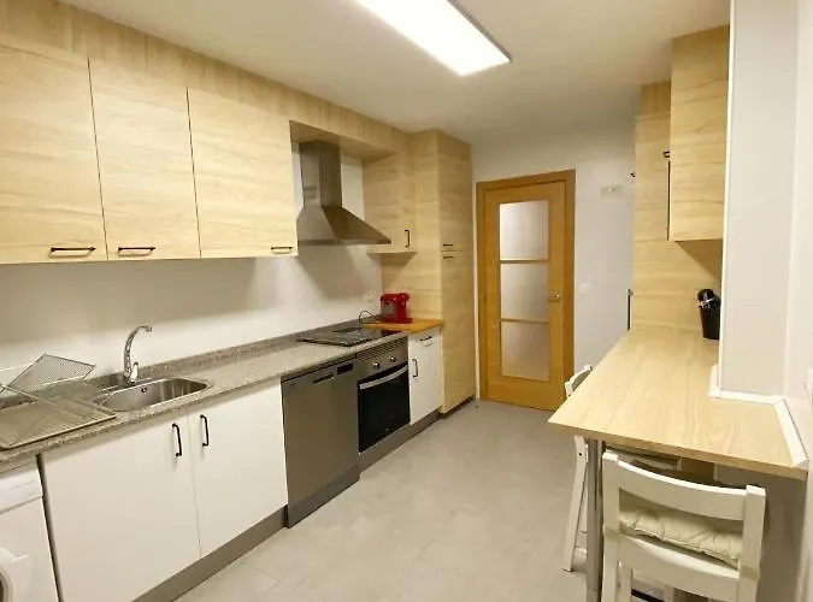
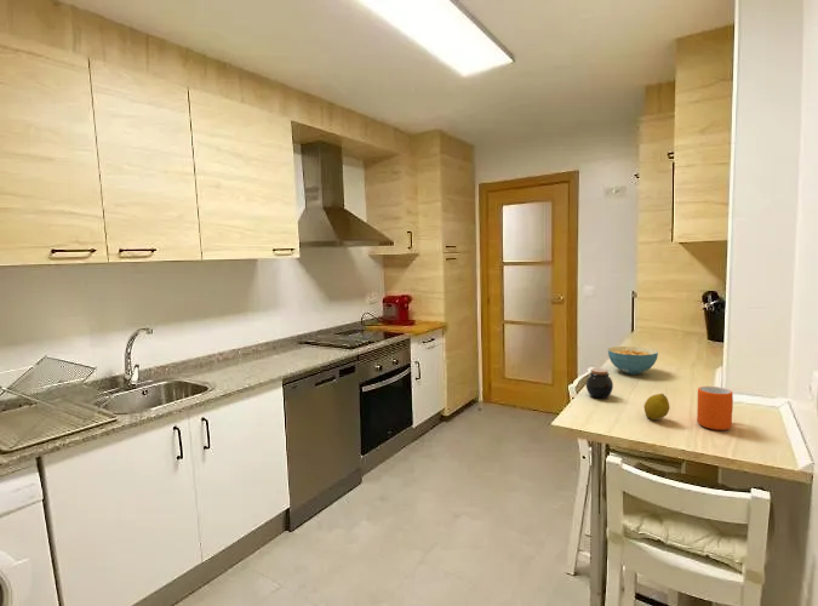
+ jar (599, 383)
+ mug (714, 406)
+ fruit (656, 406)
+ cereal bowl (631, 361)
